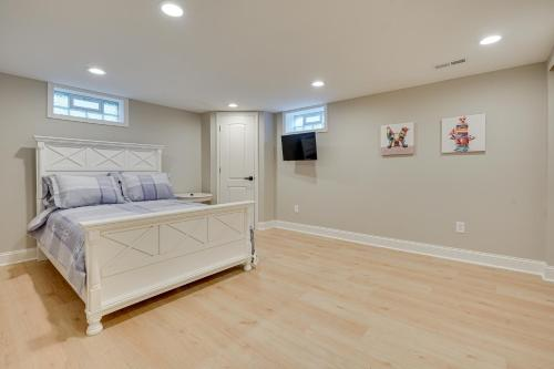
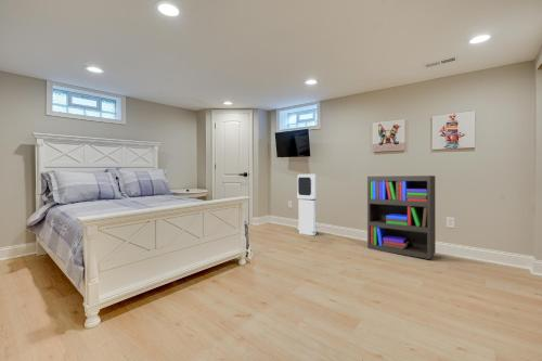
+ bookshelf (400, 212)
+ air purifier (310, 203)
